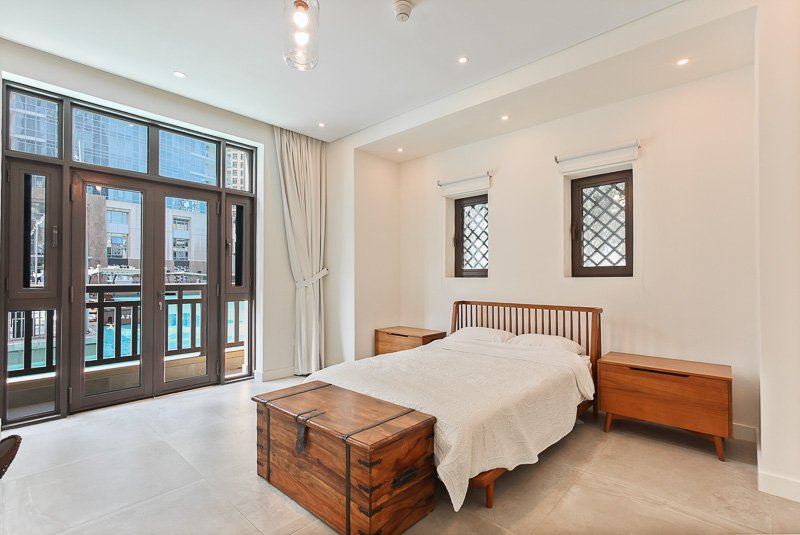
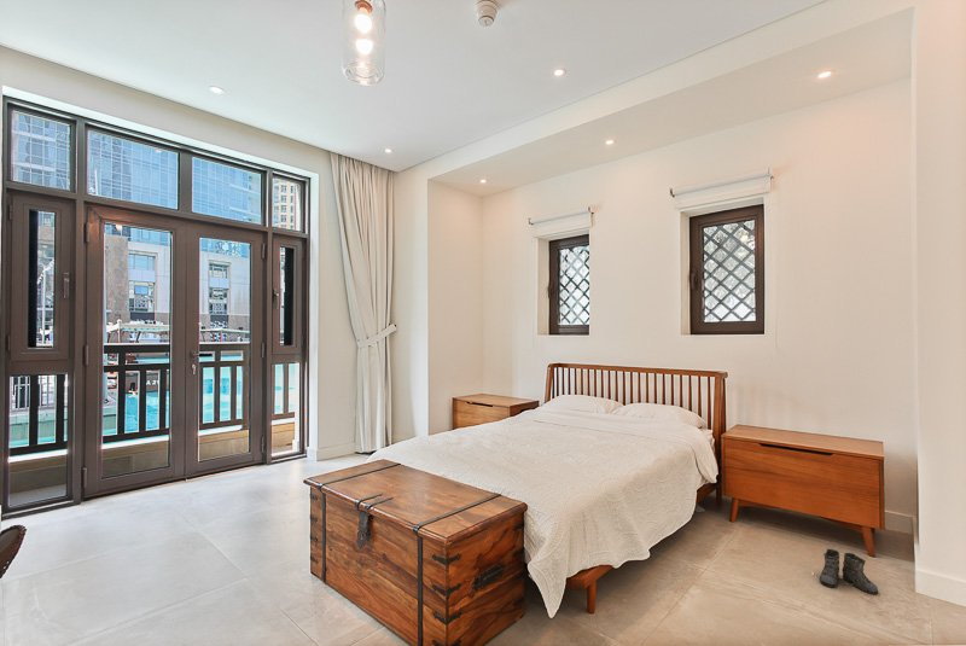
+ boots (843, 569)
